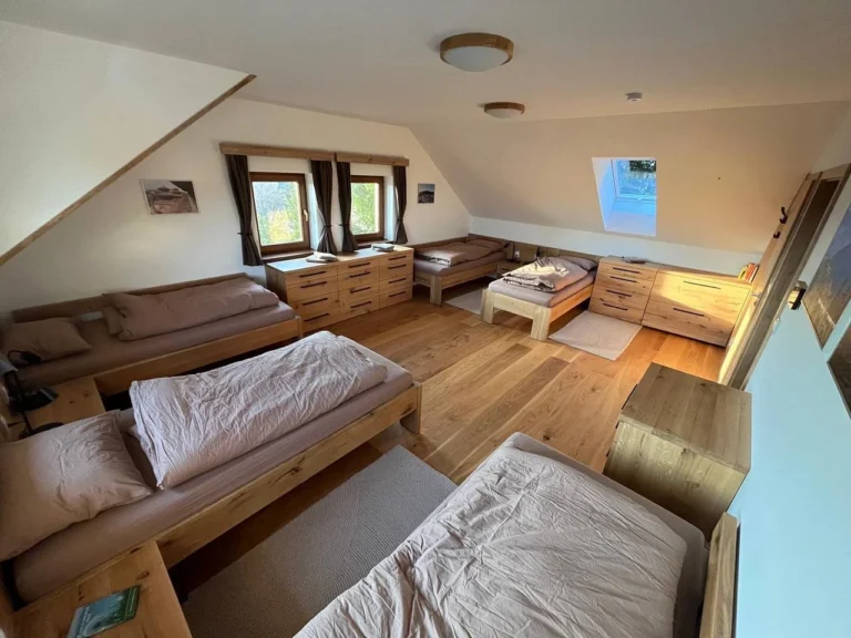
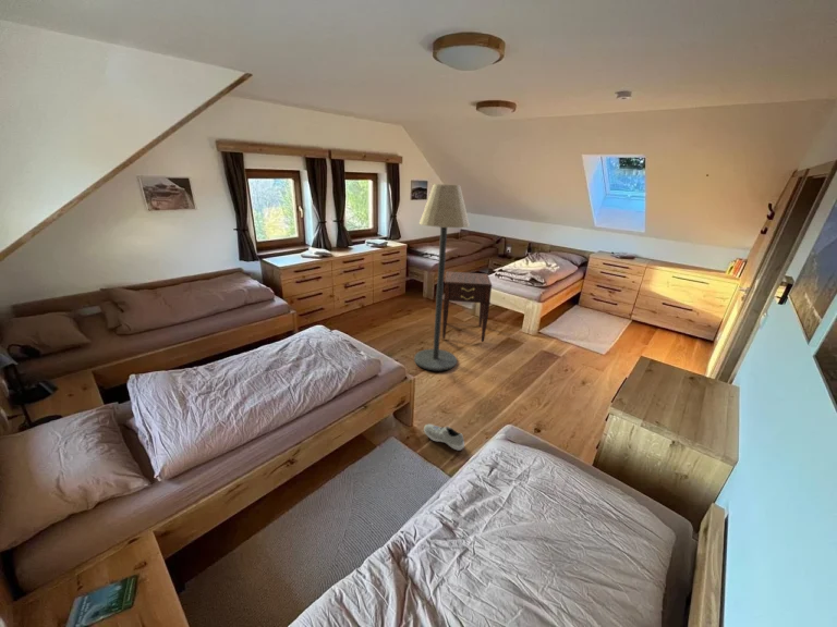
+ sneaker (445, 431)
+ floor lamp (440, 280)
+ nightstand (464, 300)
